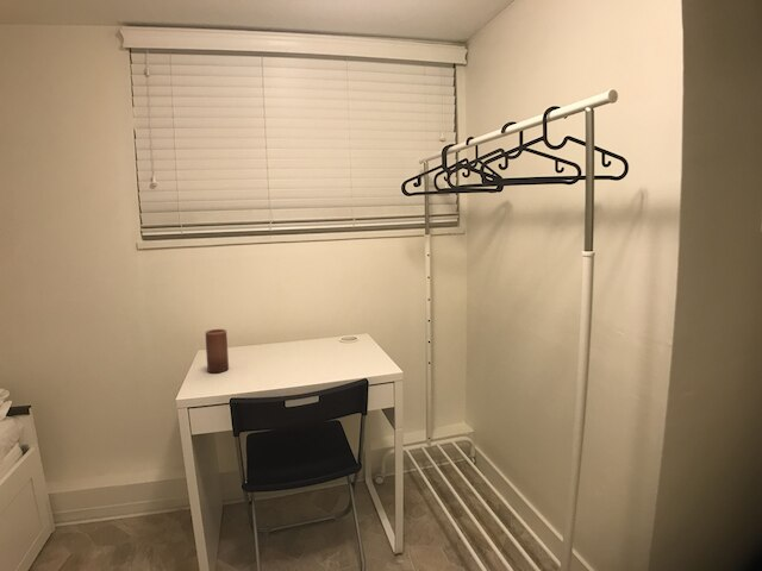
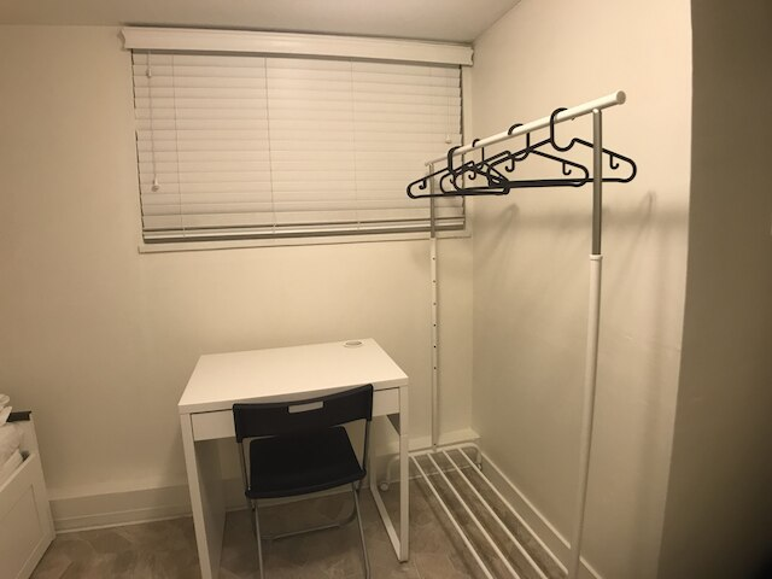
- candle (217, 350)
